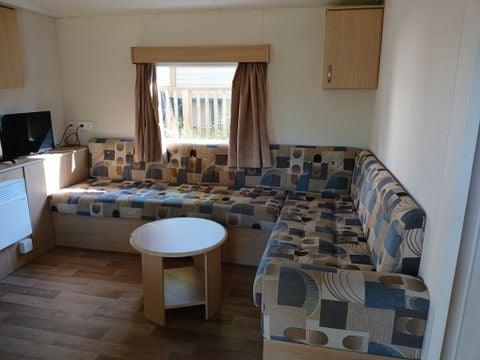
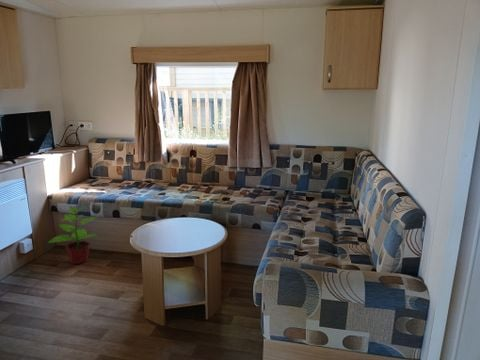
+ potted plant (78, 233)
